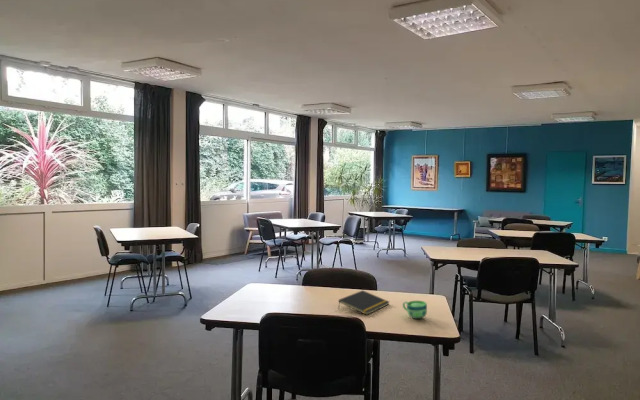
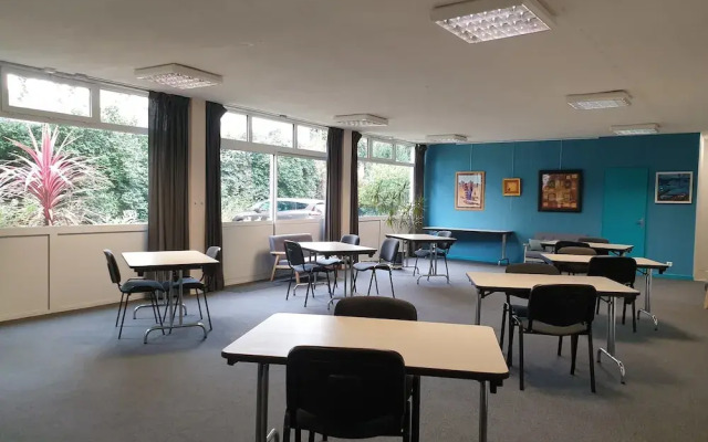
- cup (413, 309)
- notepad (364, 301)
